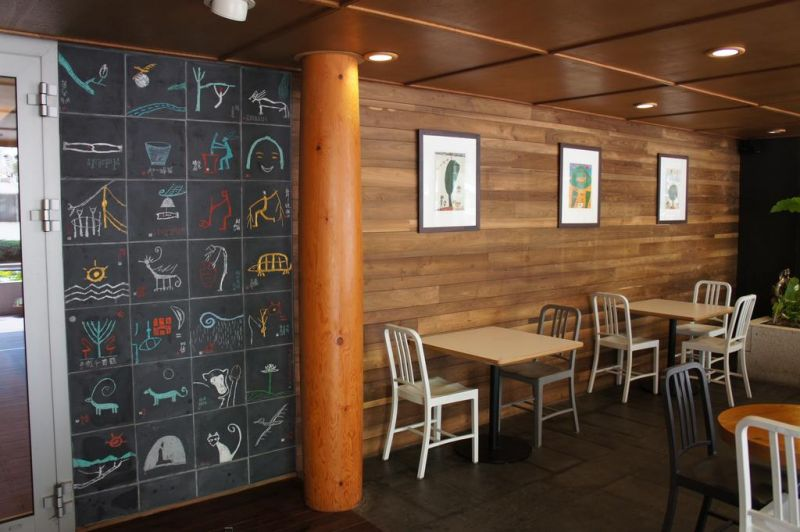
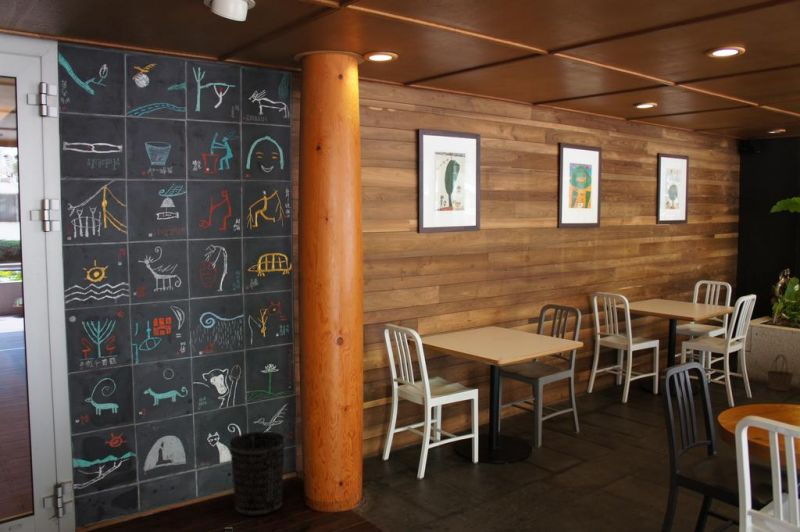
+ wastebasket (258, 472)
+ basket (780, 371)
